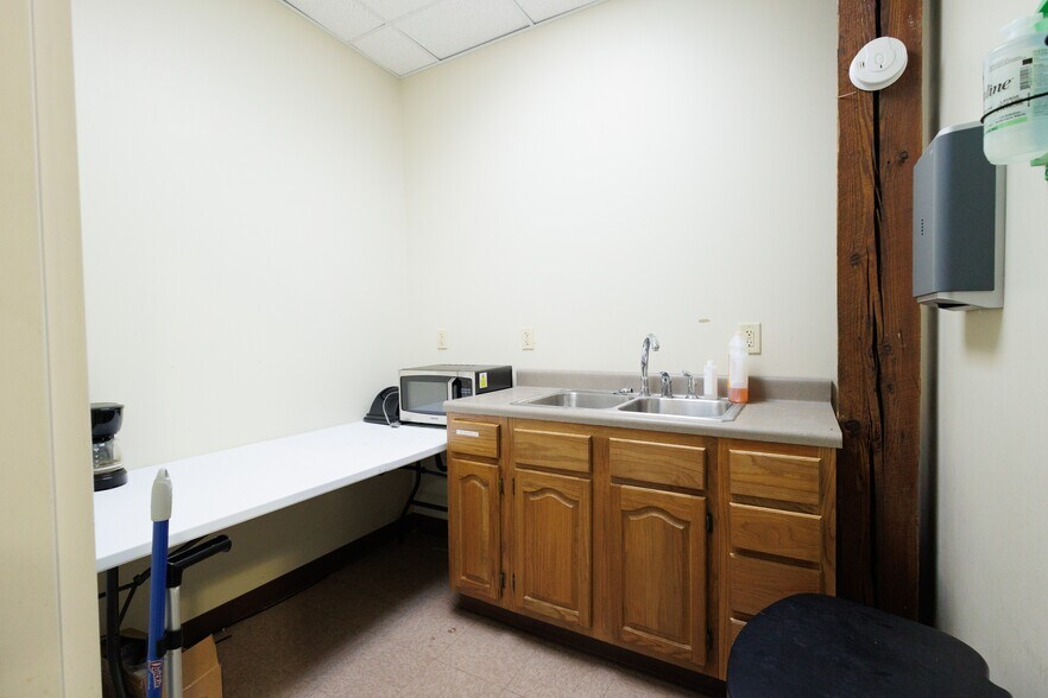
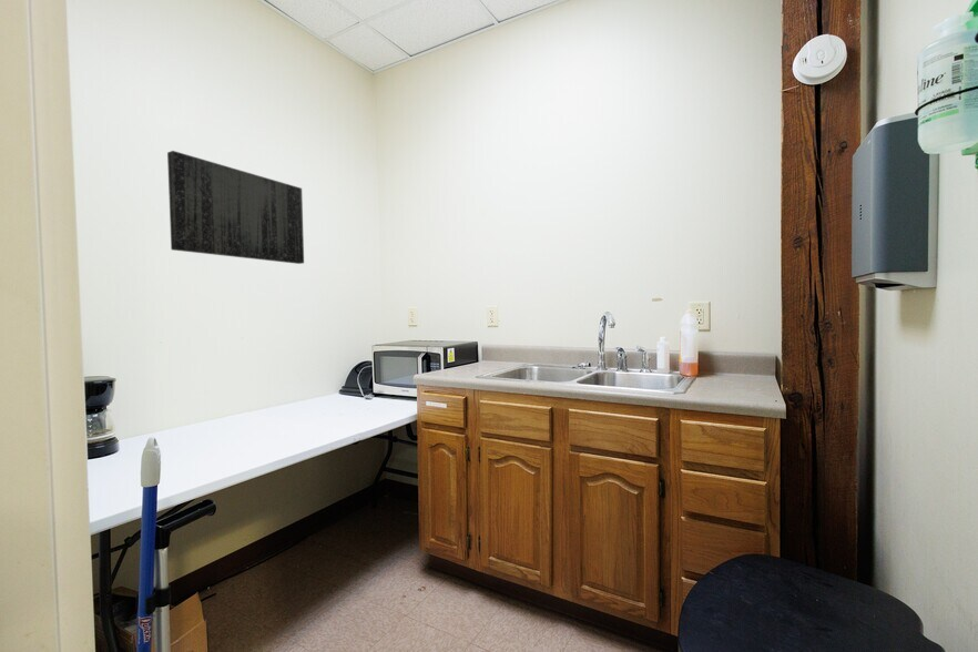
+ wall art (244, 214)
